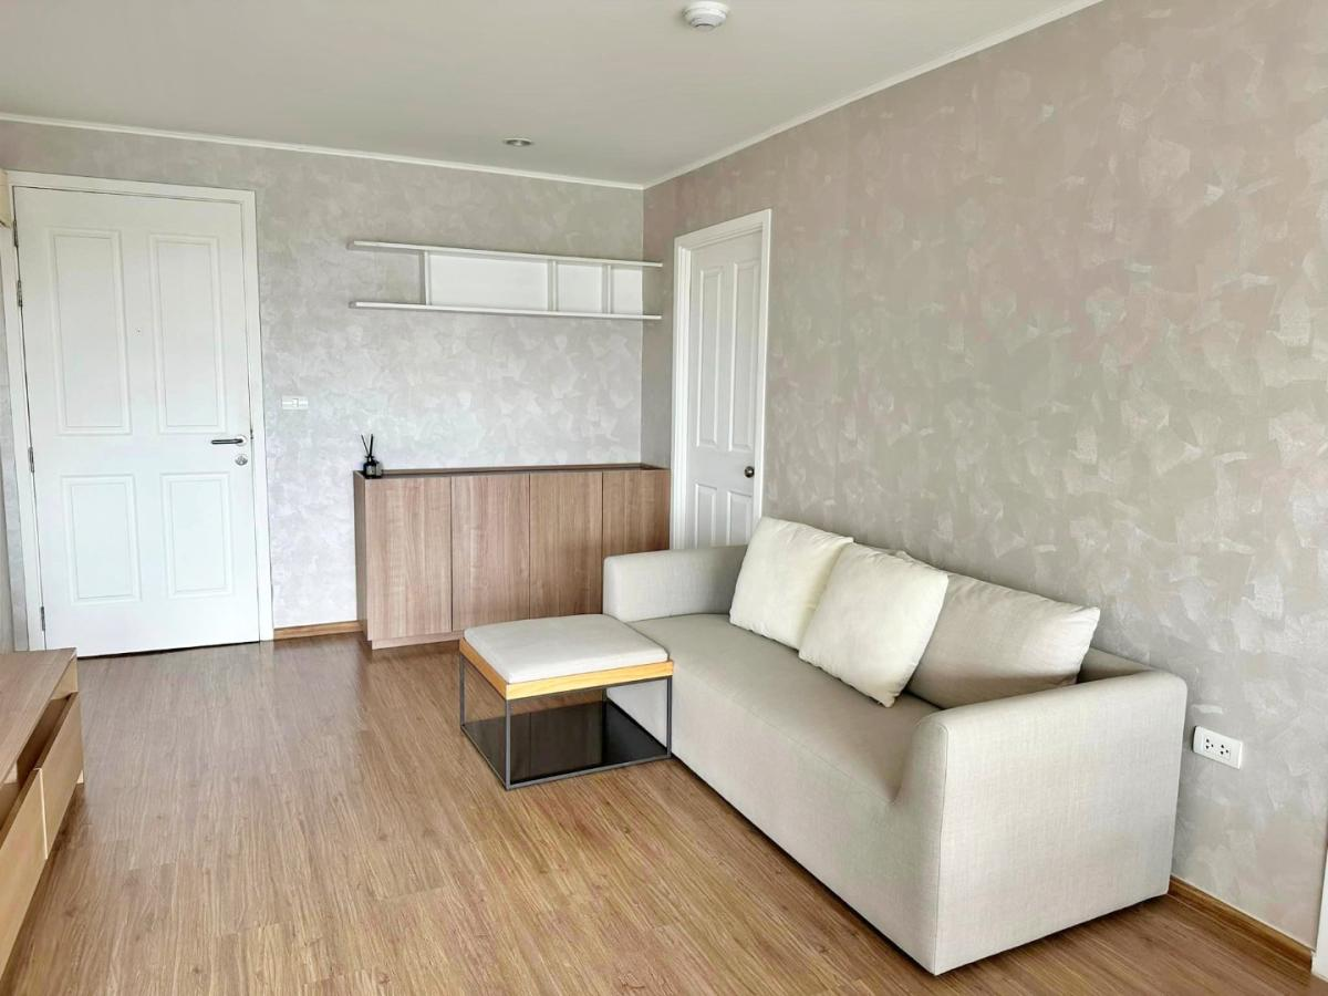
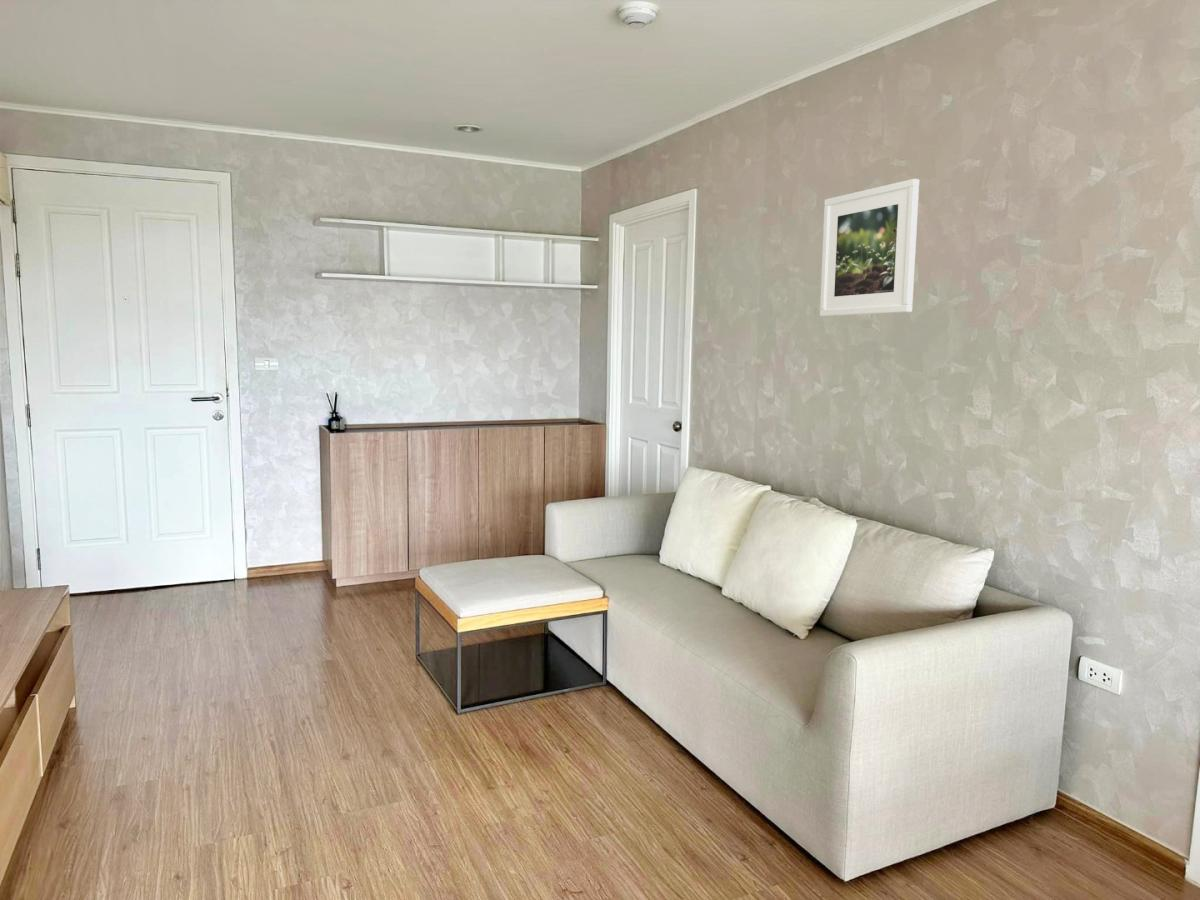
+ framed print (865, 252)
